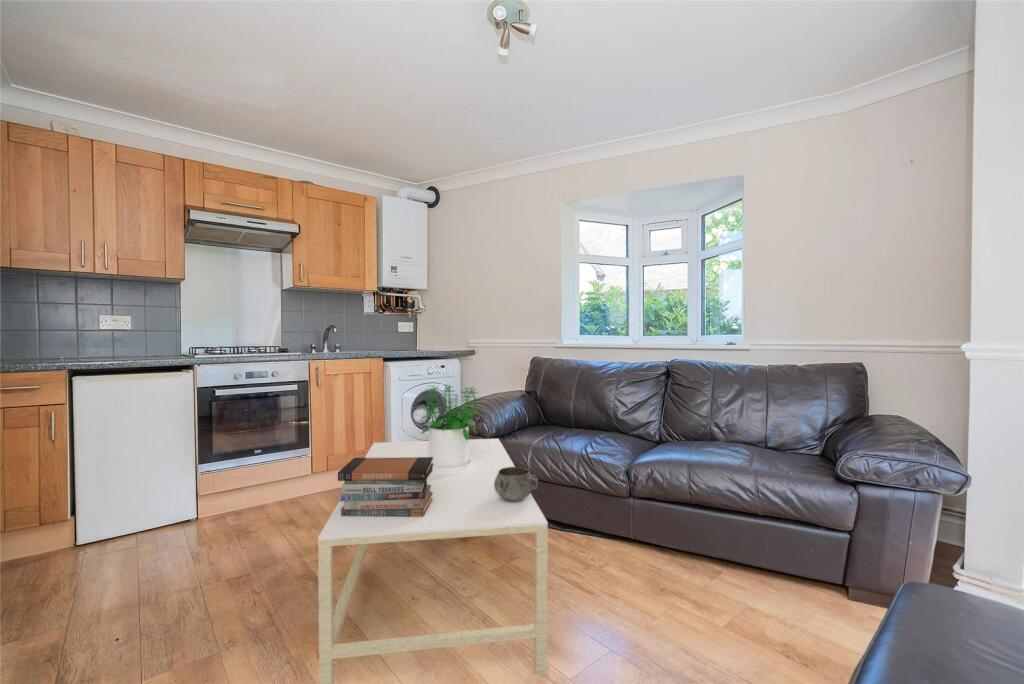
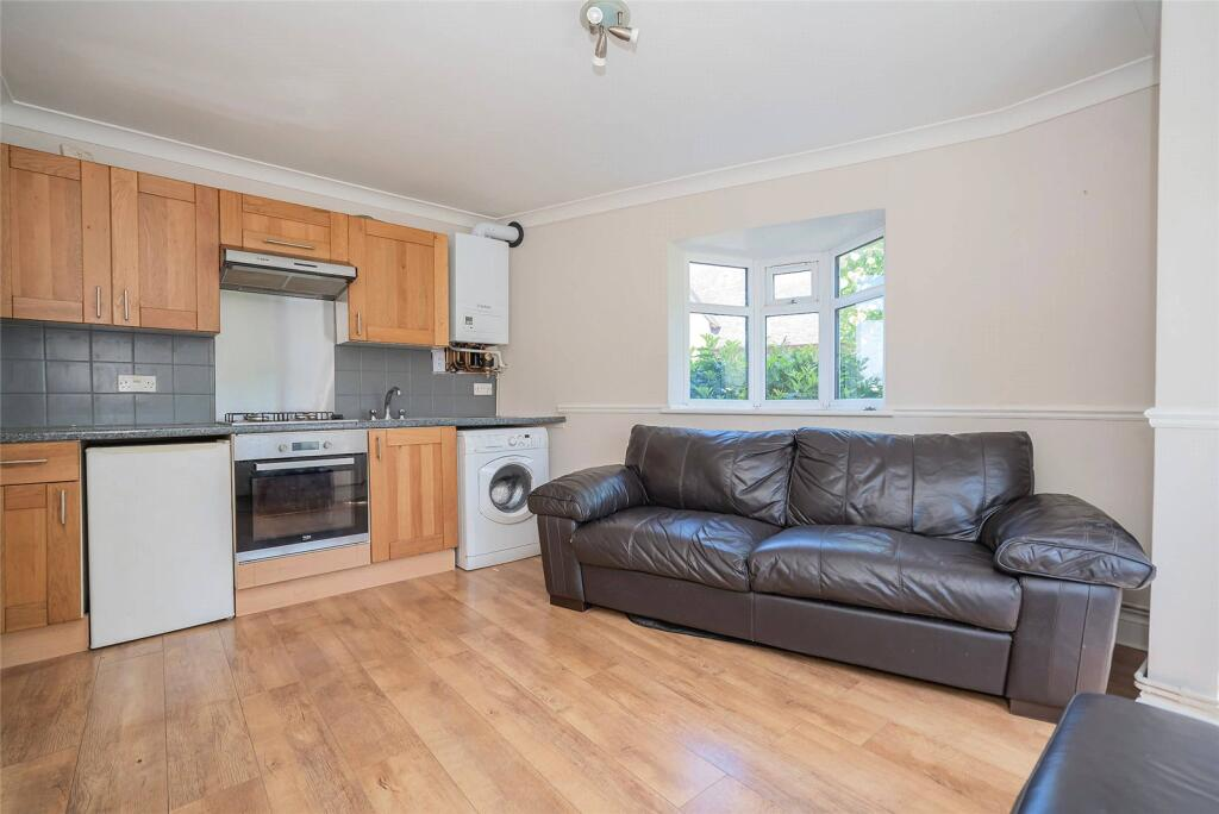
- coffee table (437, 528)
- potted plant (451, 424)
- book stack (387, 485)
- decorative bowl (514, 485)
